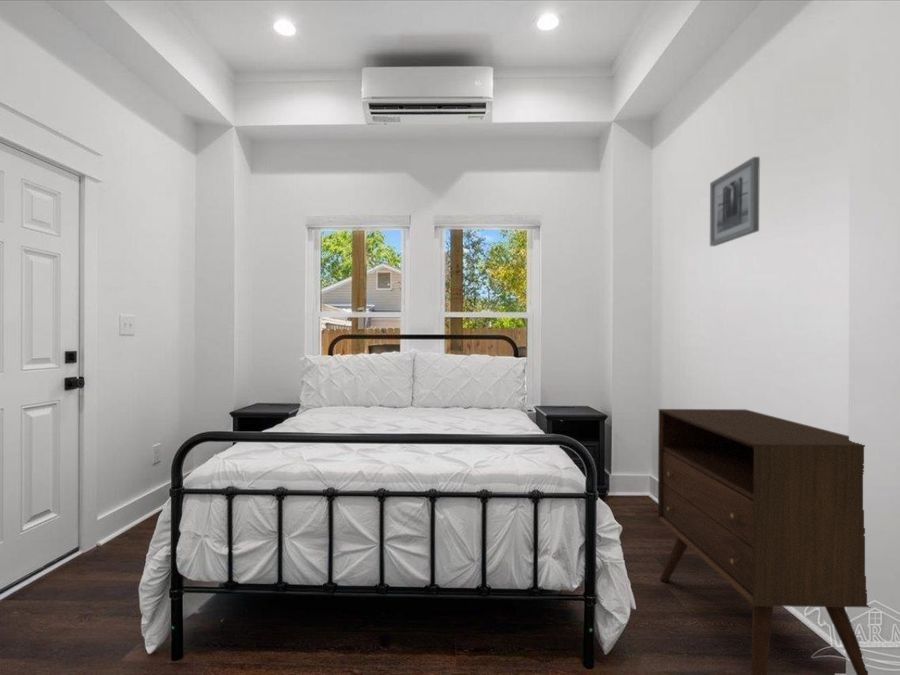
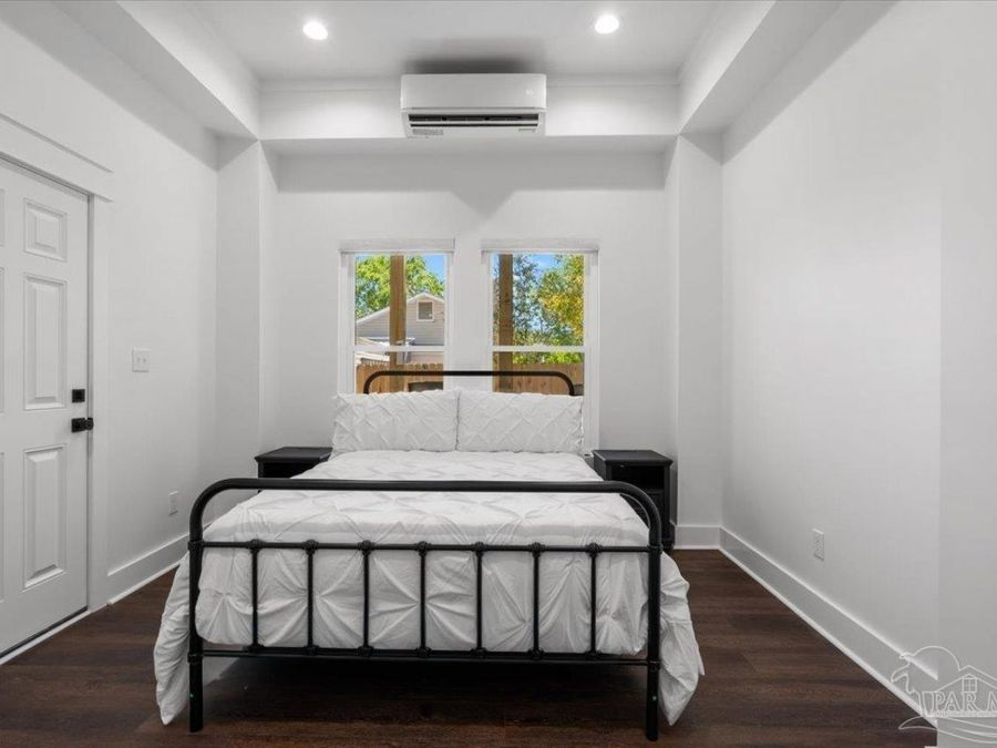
- wall art (732, 205)
- cabinet (748, 524)
